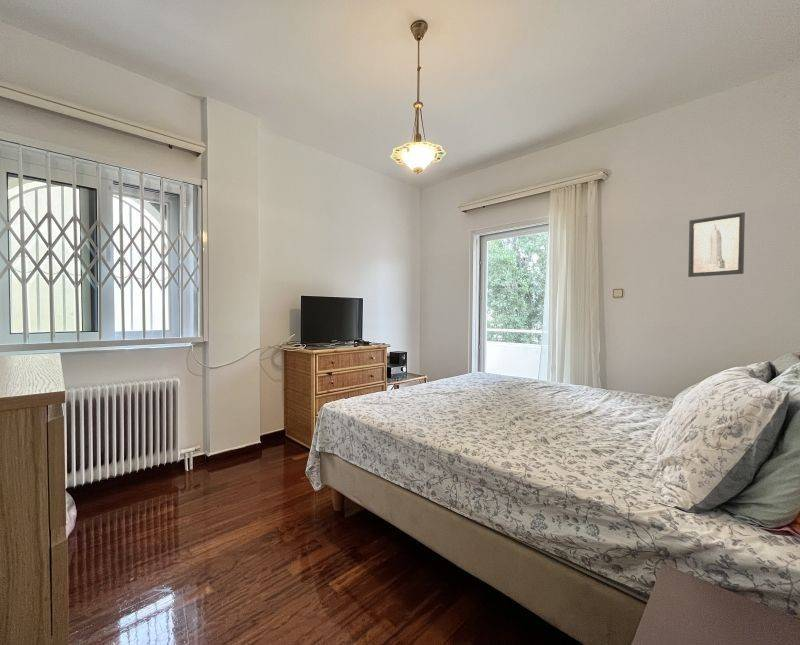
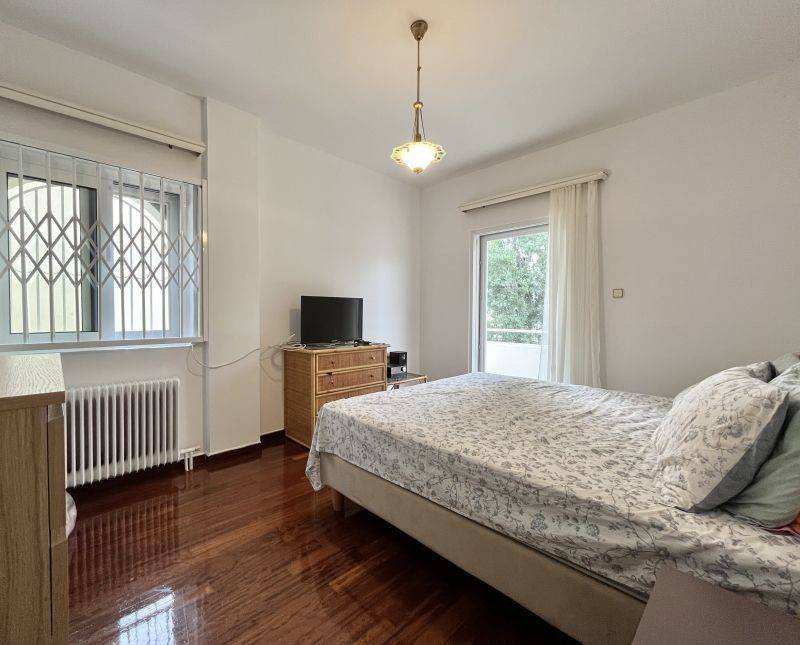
- wall art (715, 246)
